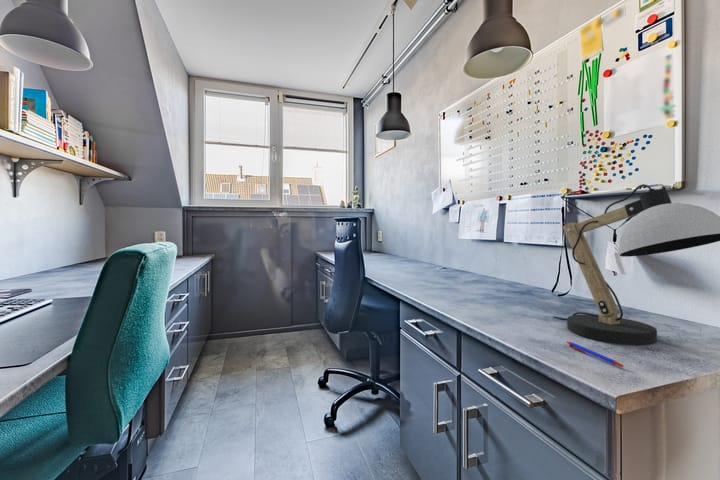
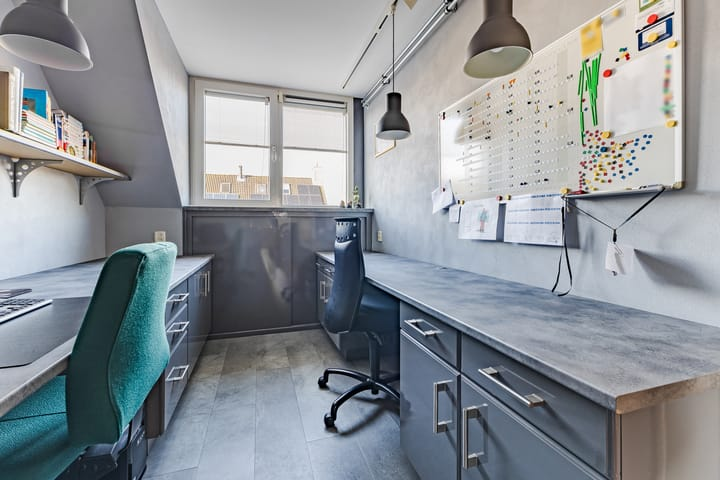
- pen (593, 353)
- desk lamp (623, 256)
